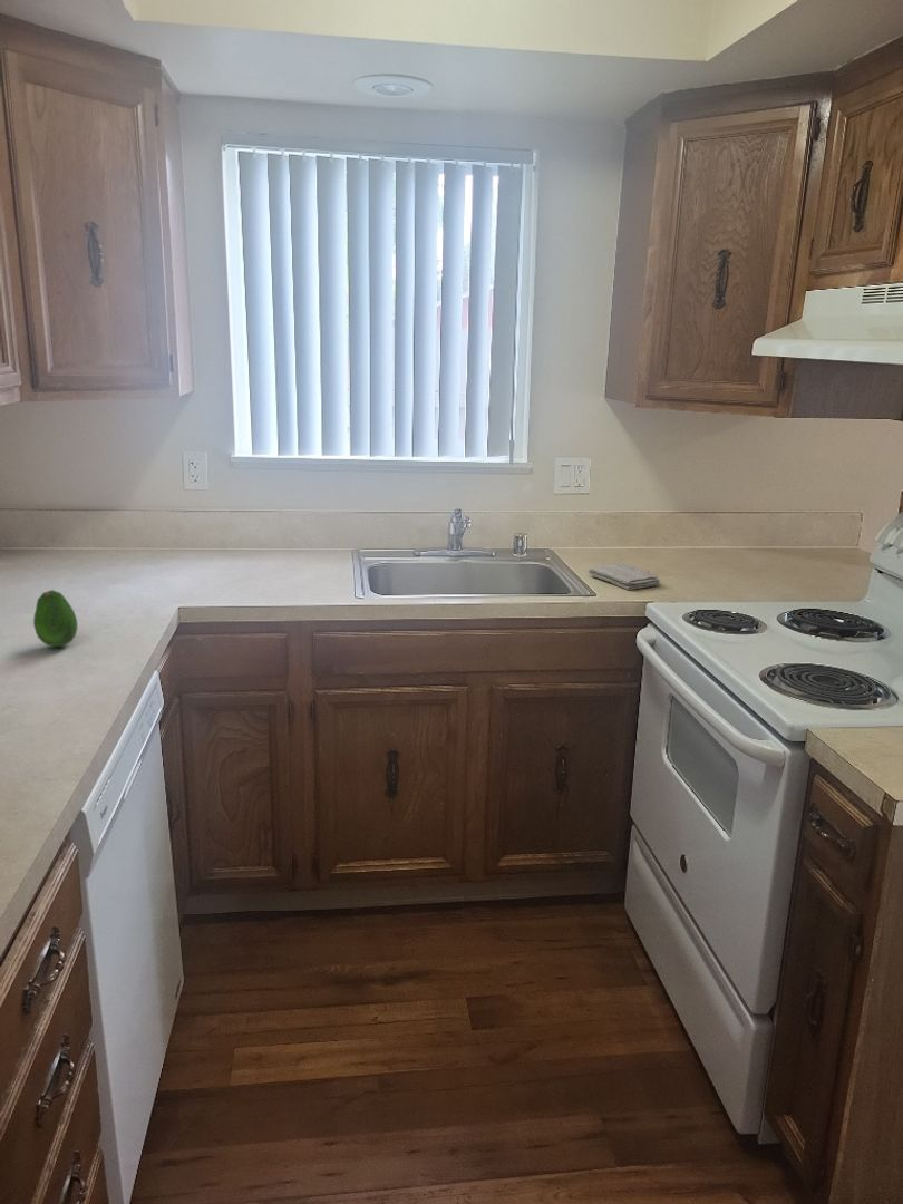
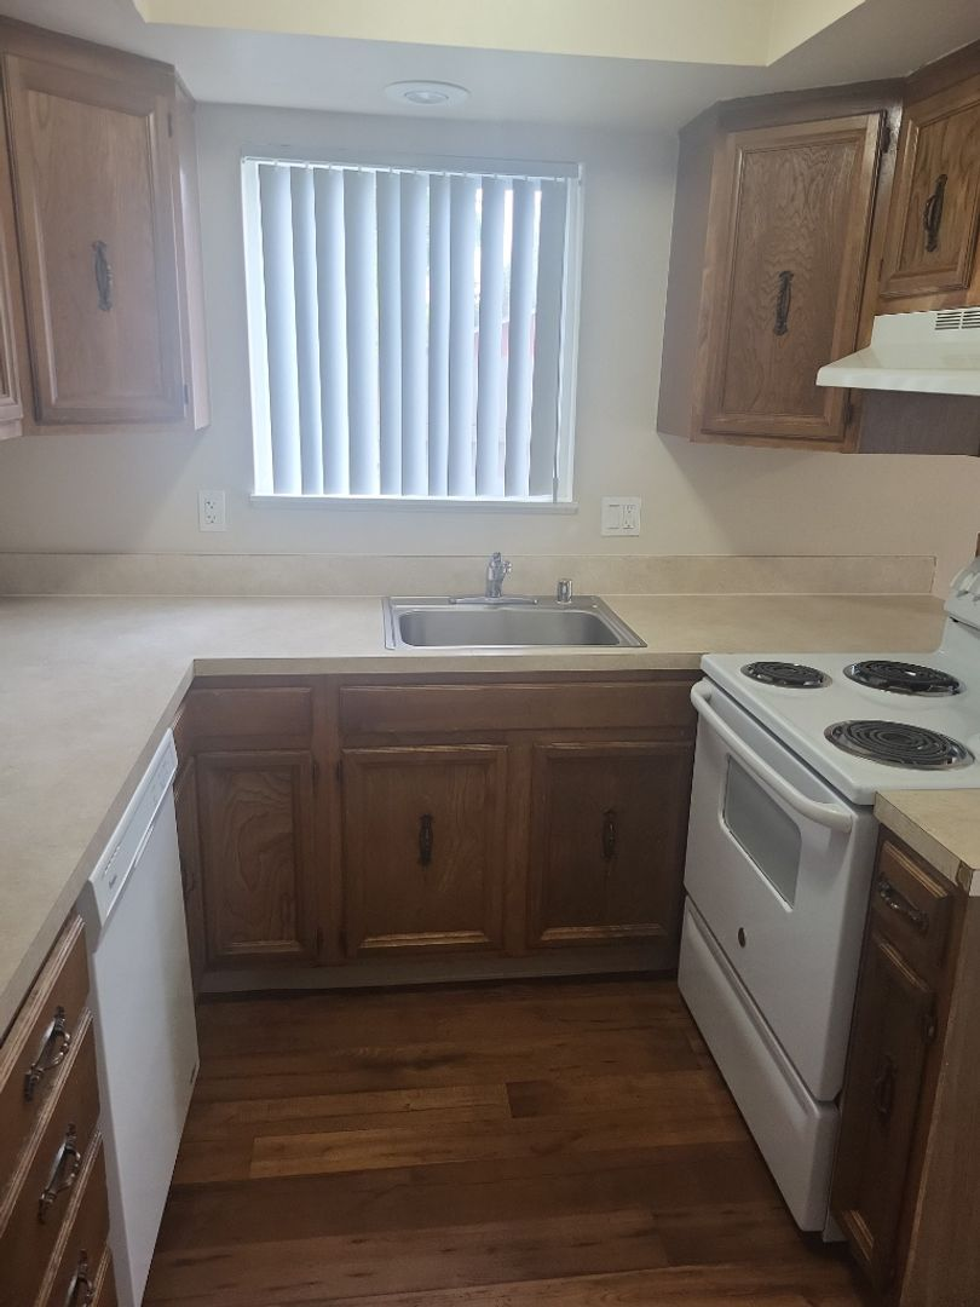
- fruit (55, 618)
- washcloth (623, 575)
